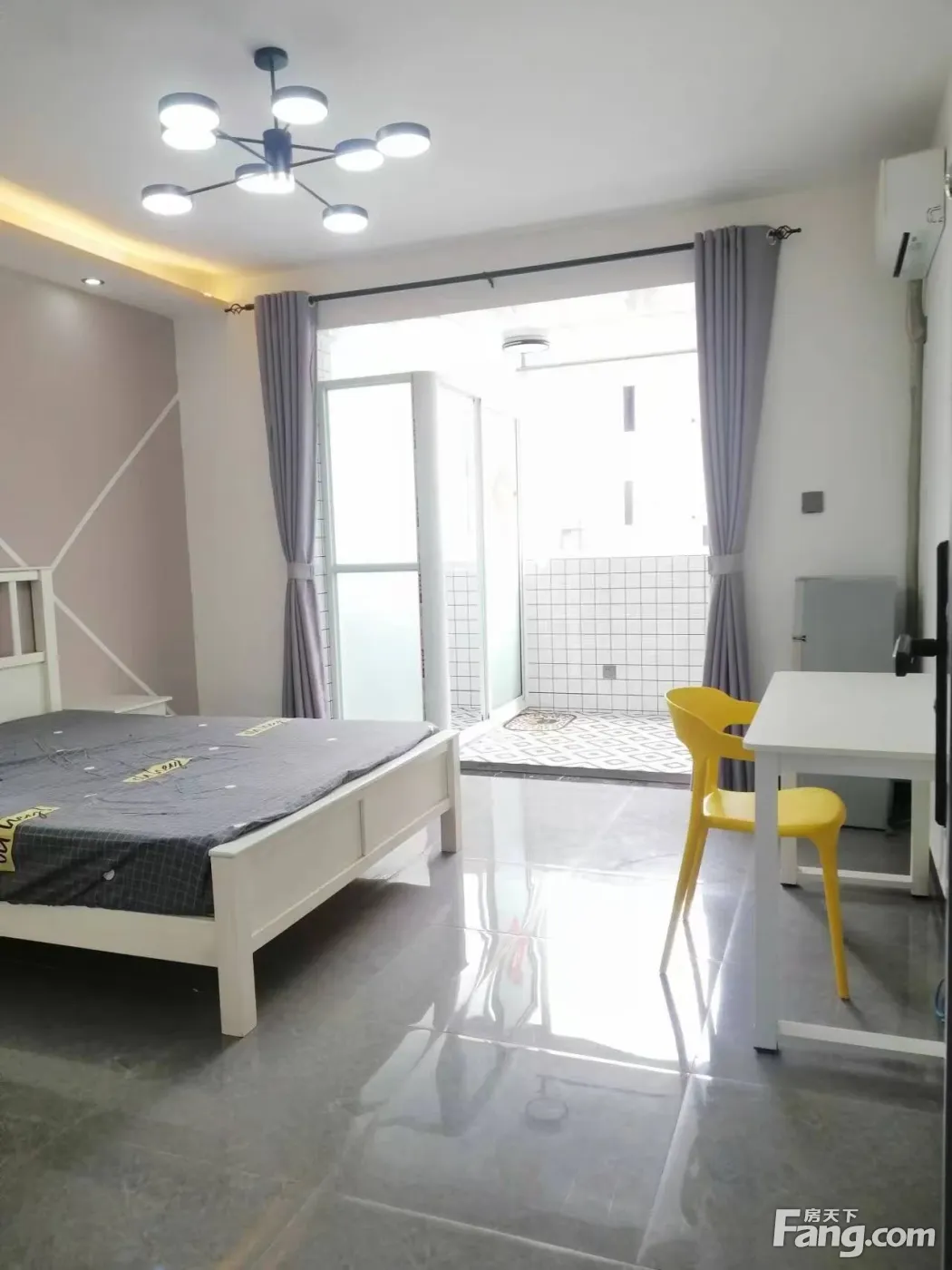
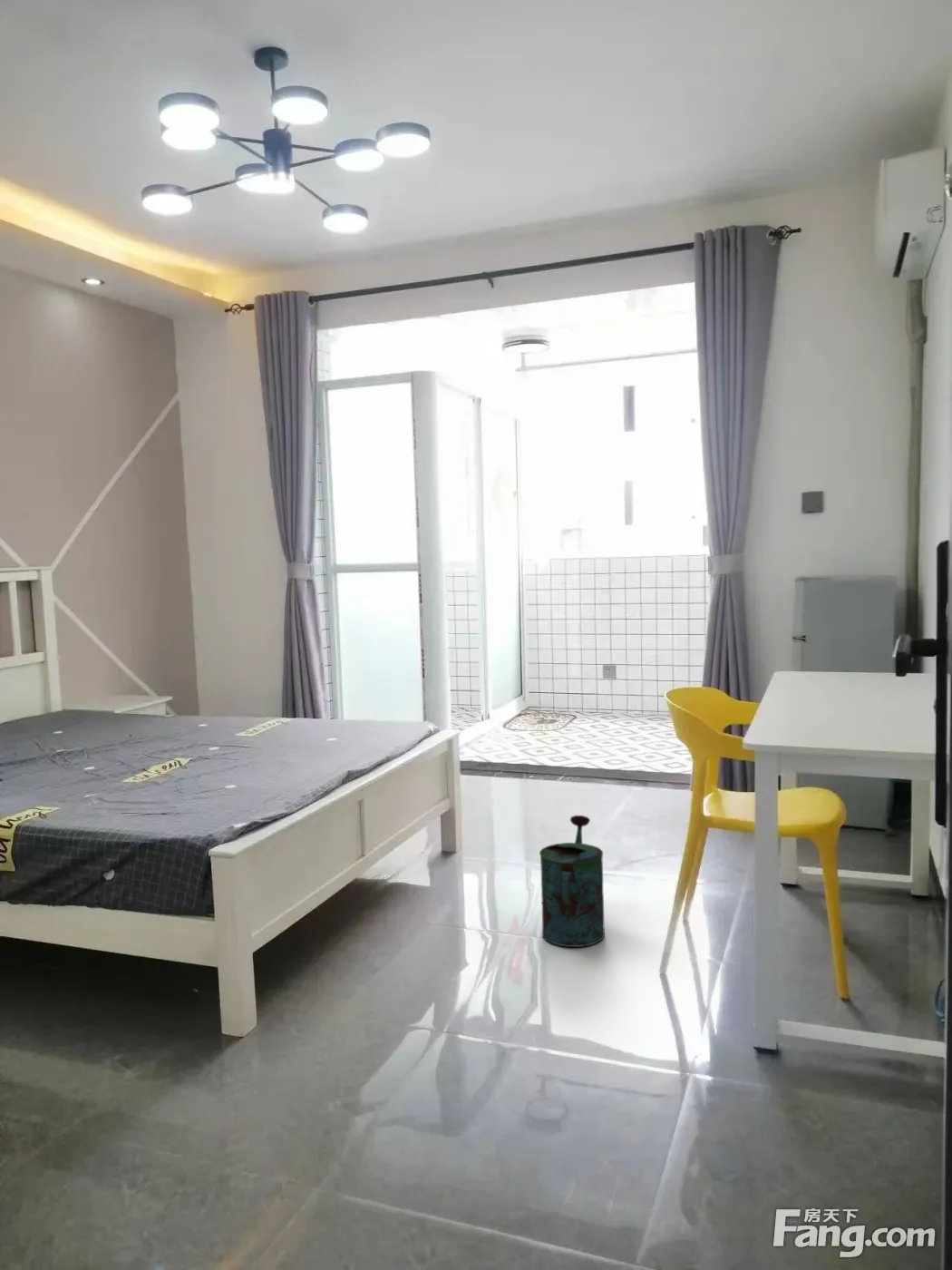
+ watering can (574, 879)
